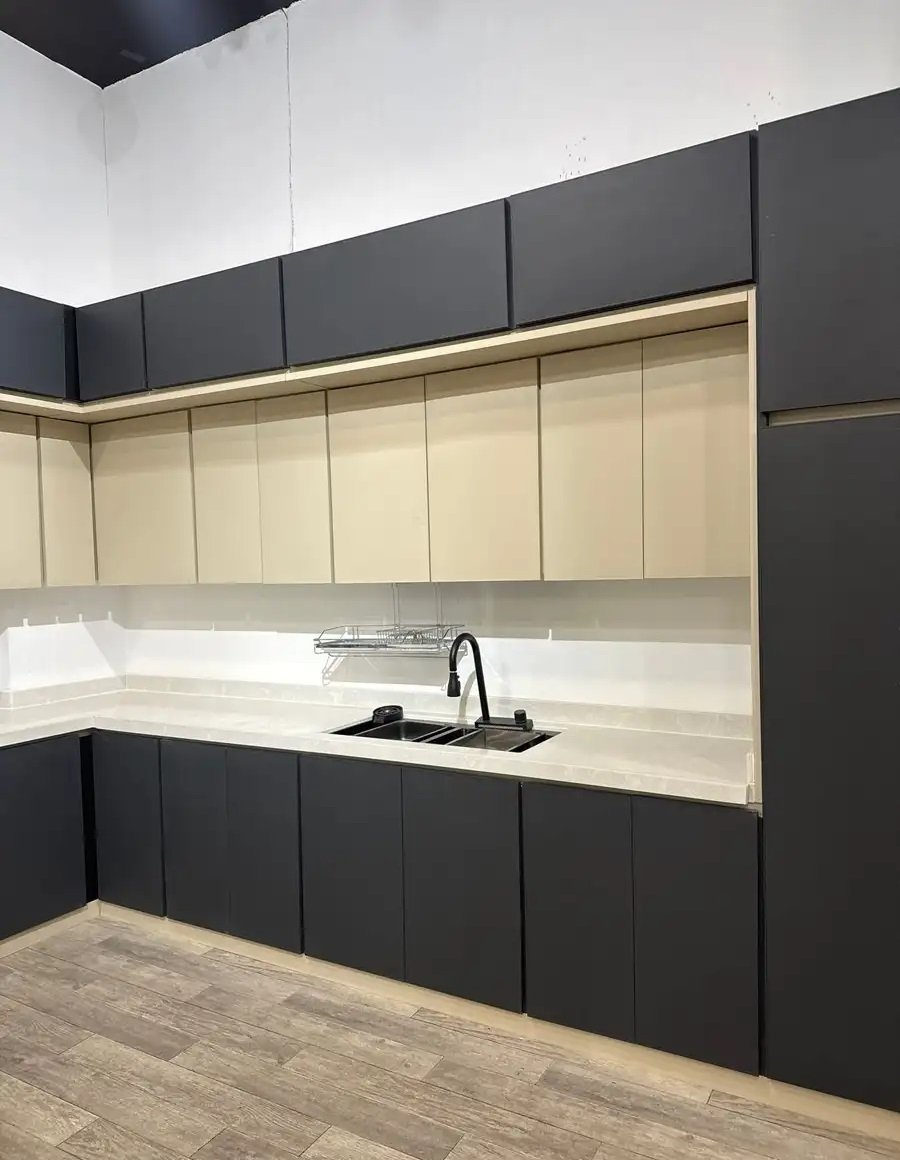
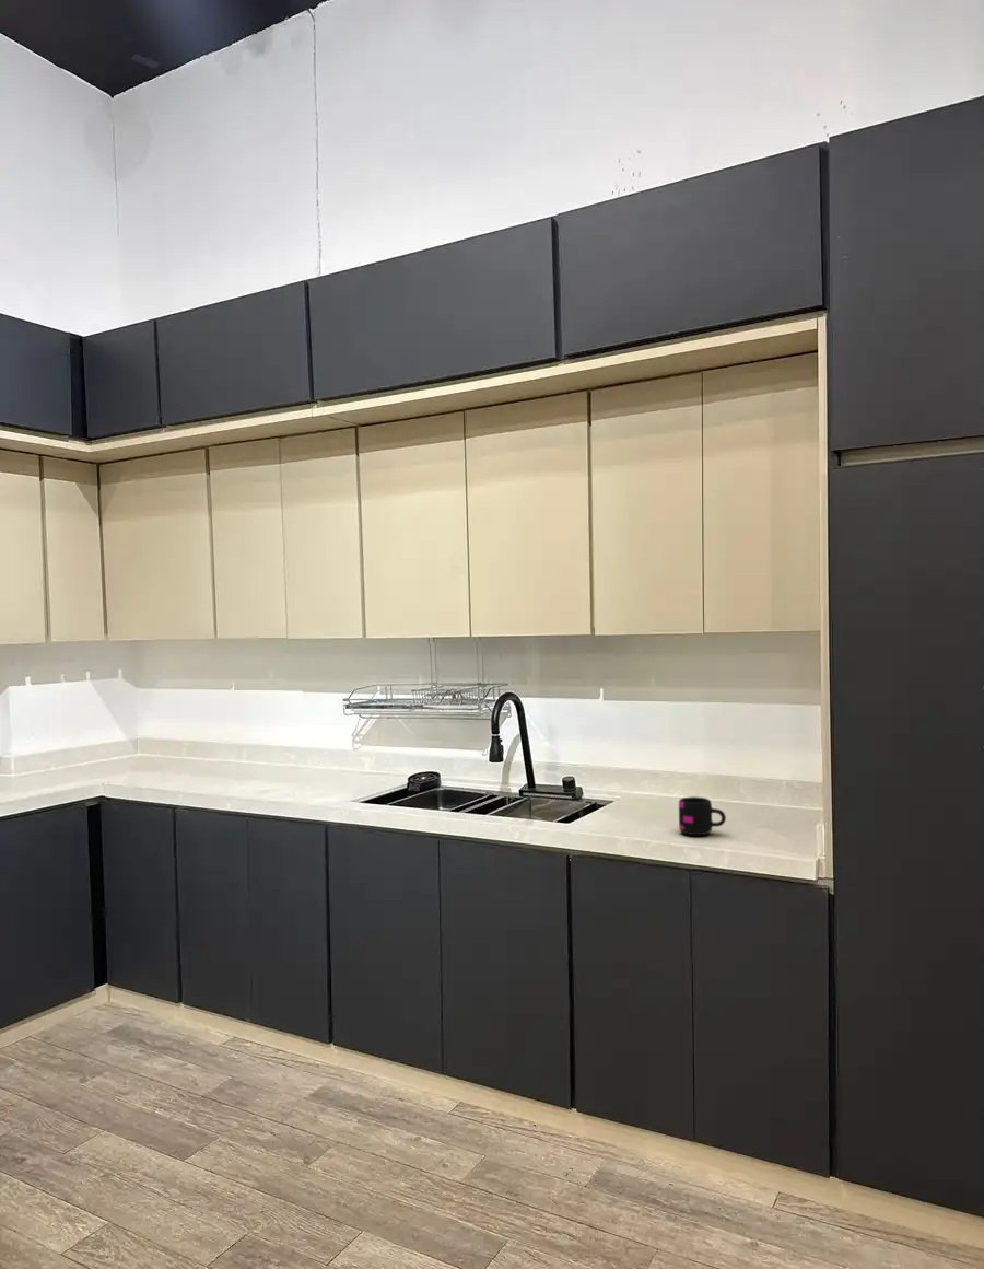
+ mug (702, 816)
